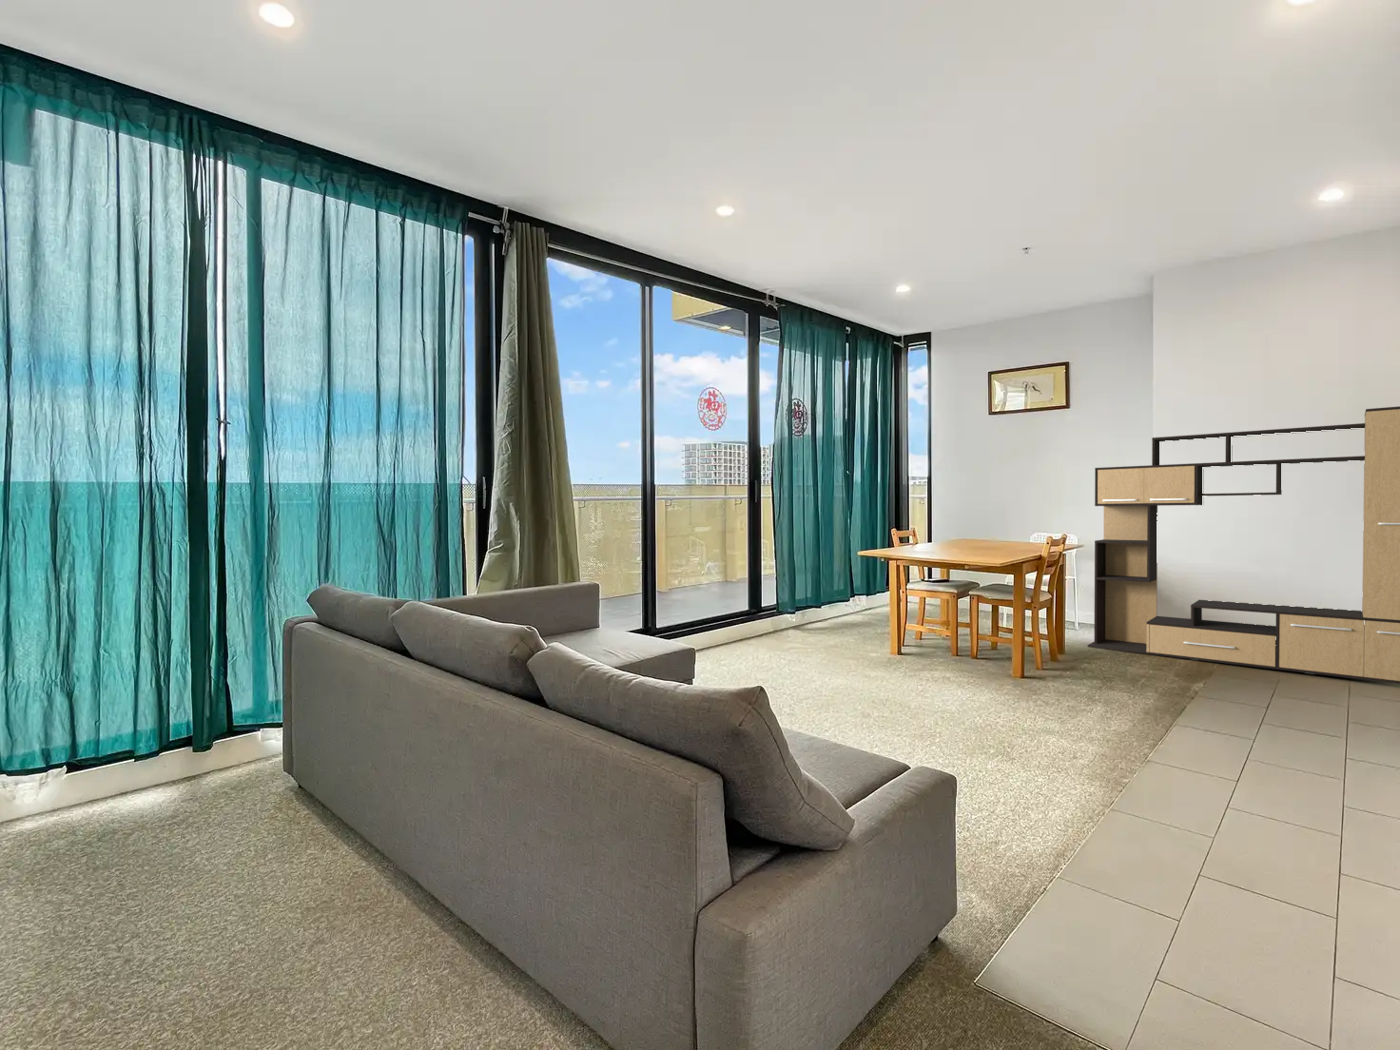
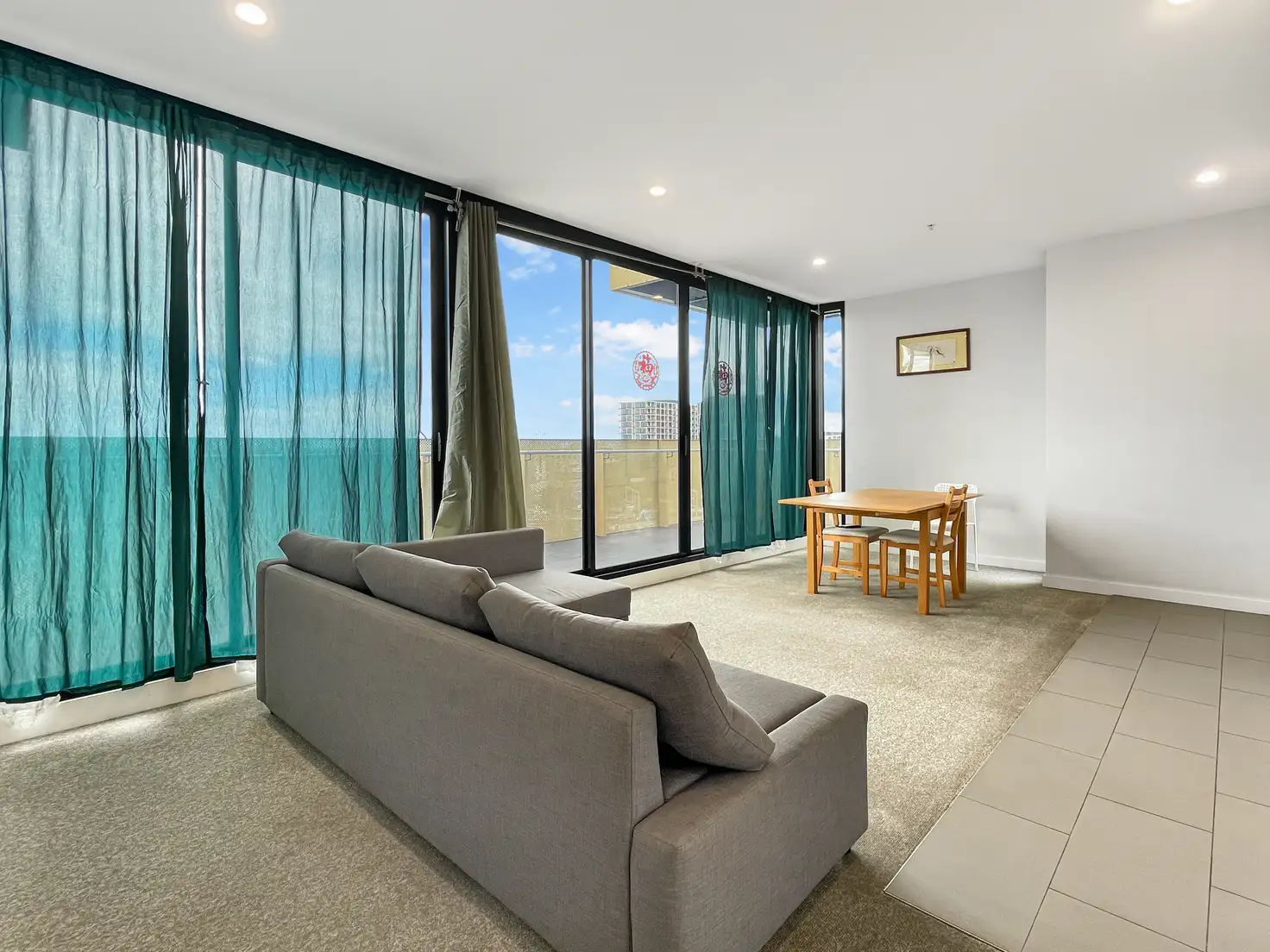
- media console (1251, 494)
